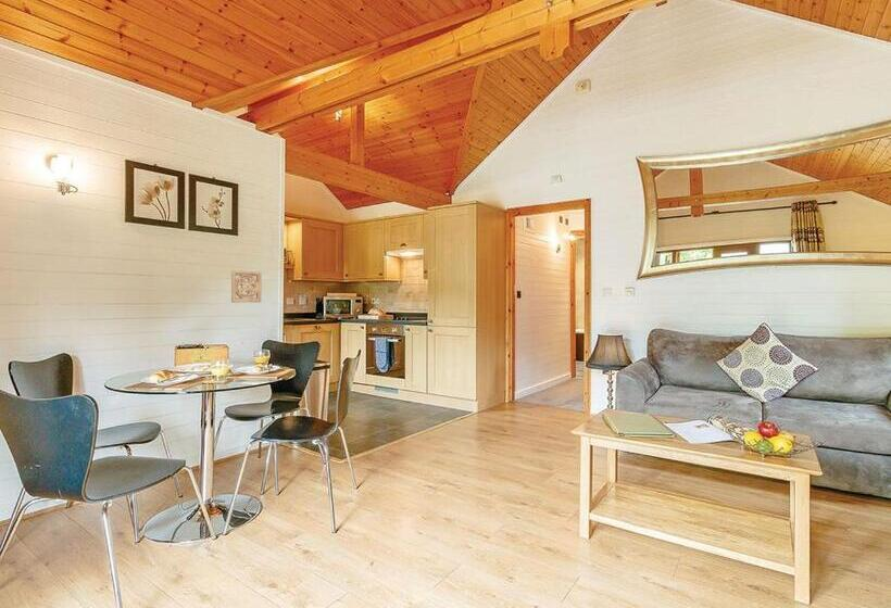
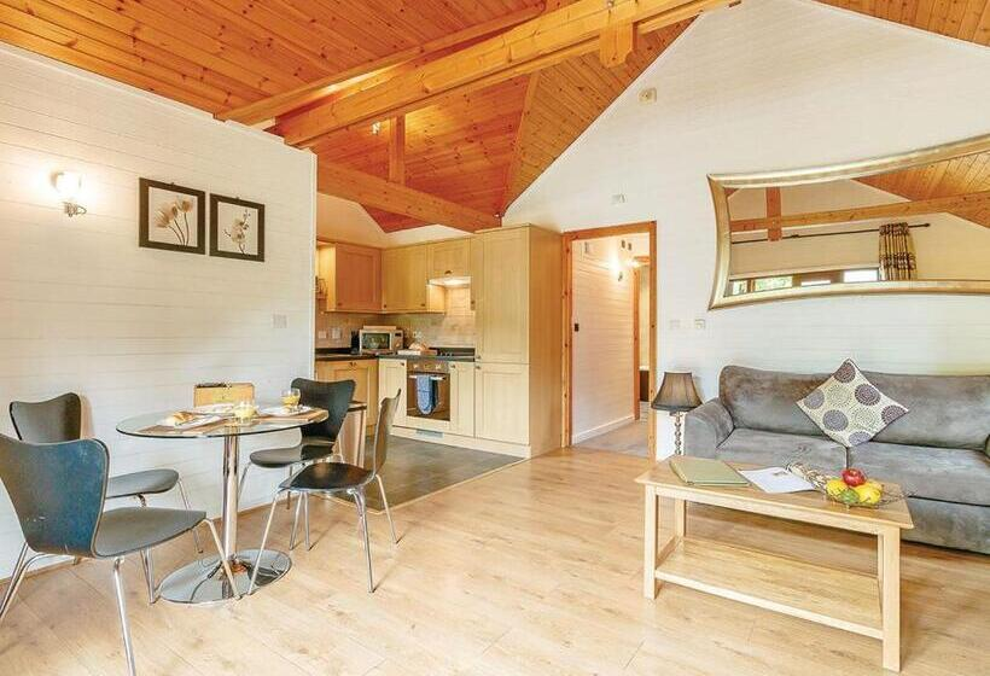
- wall ornament (246, 287)
